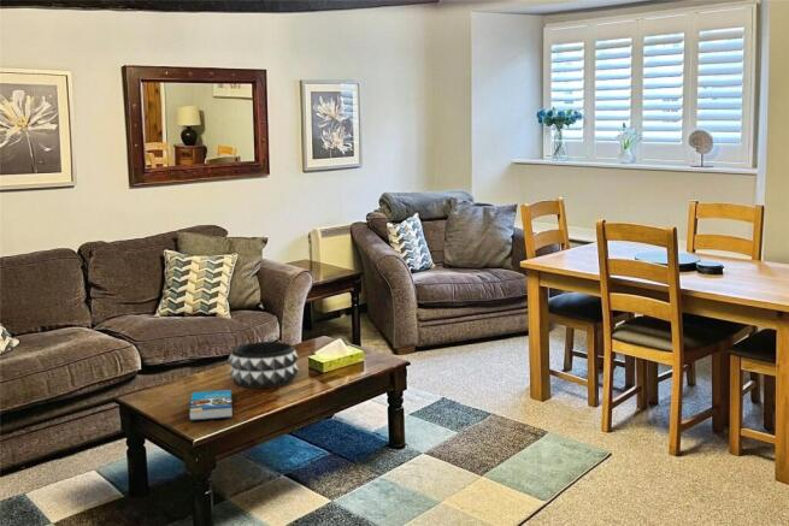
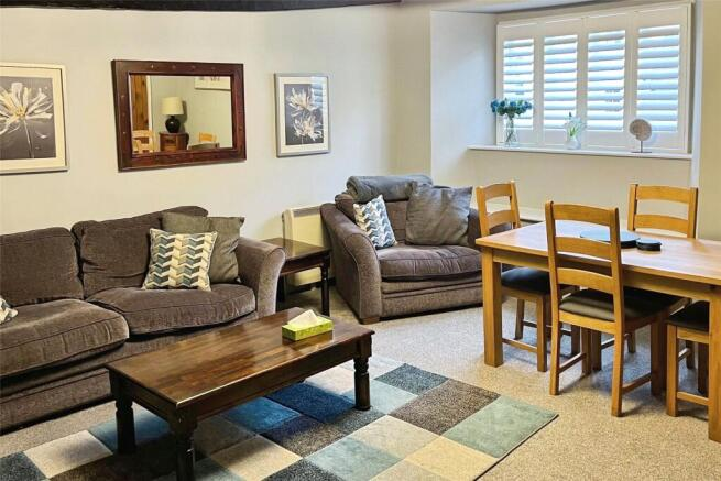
- book (211, 404)
- decorative bowl (263, 364)
